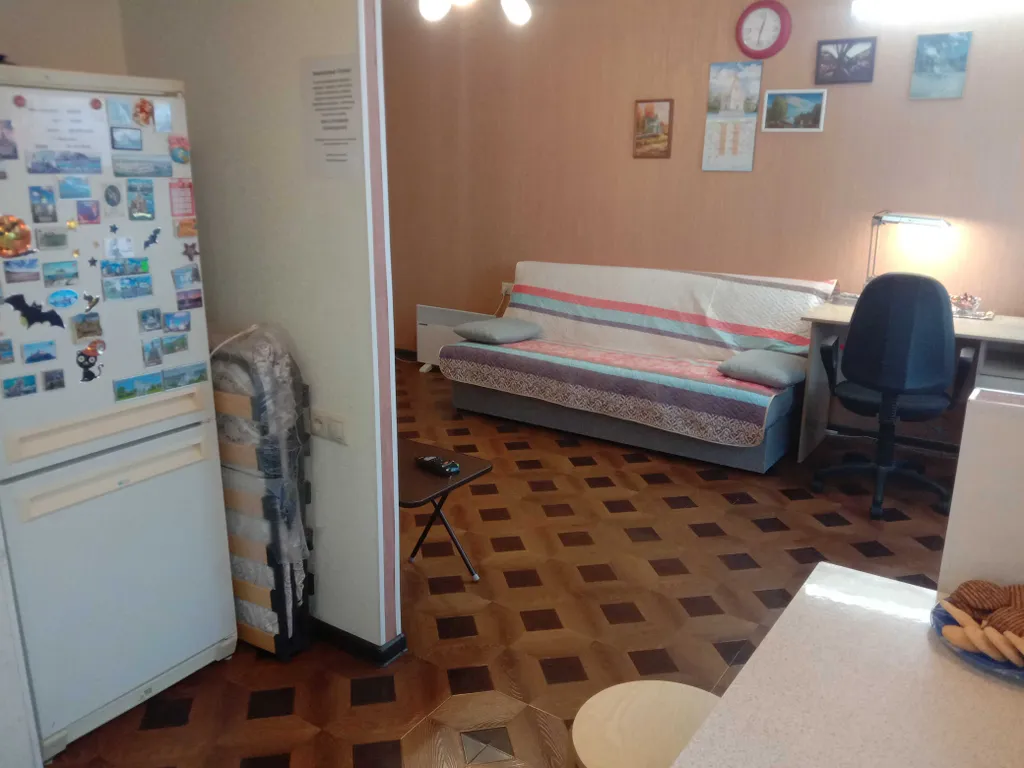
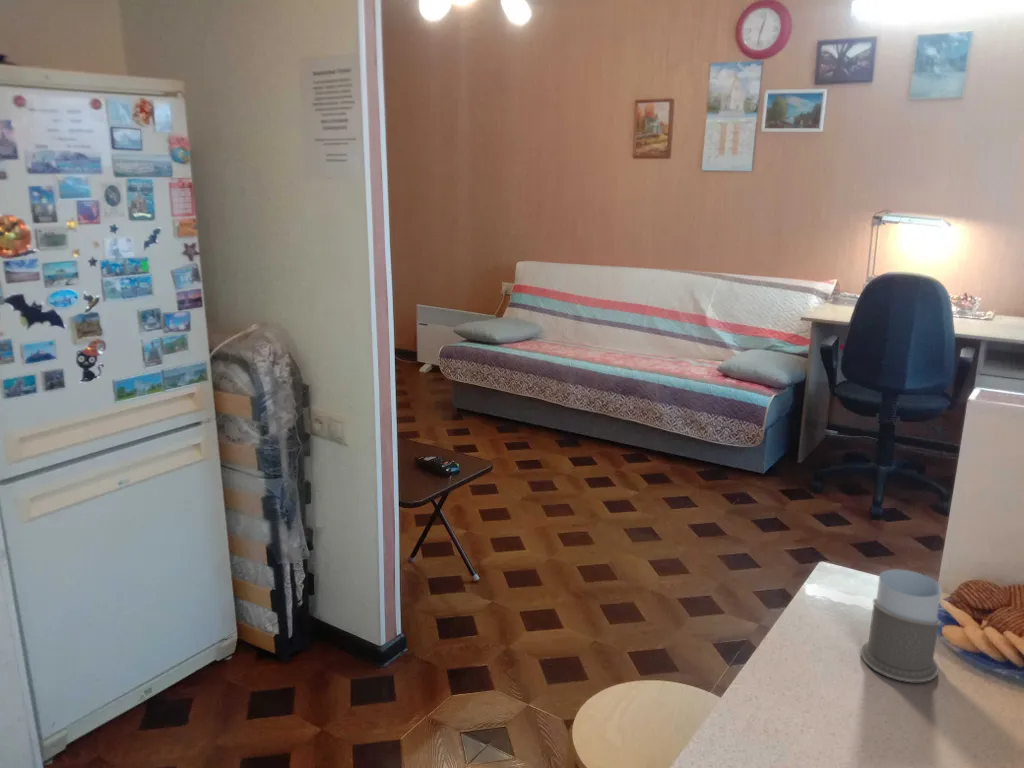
+ mug (909, 619)
